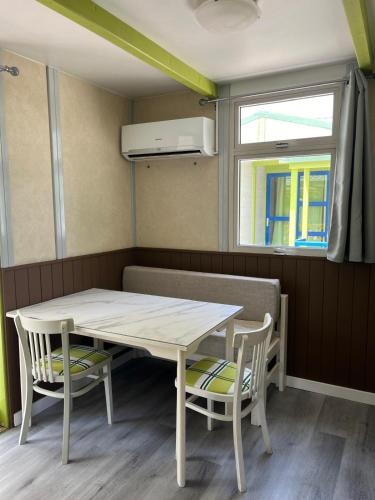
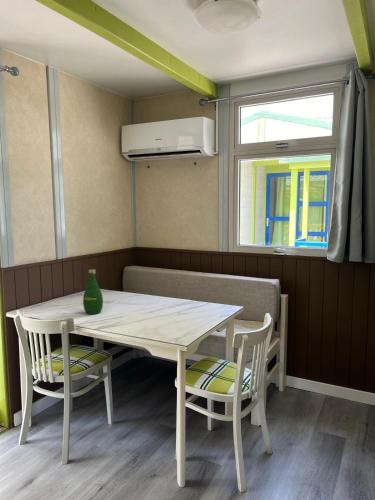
+ bottle (92, 291)
